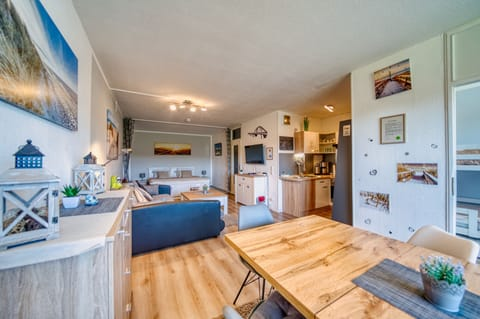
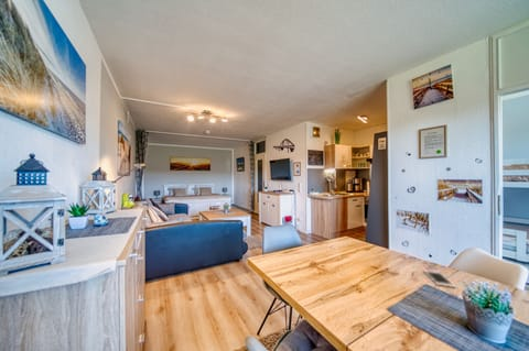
+ cell phone (438, 277)
